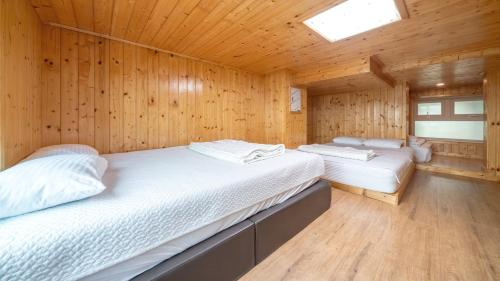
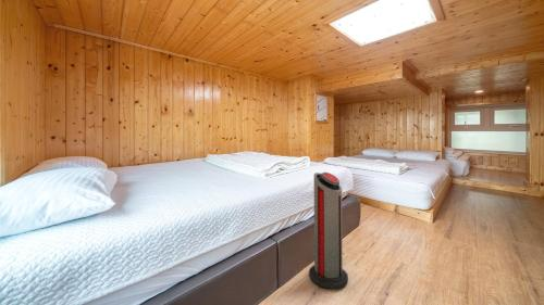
+ air purifier (327, 224)
